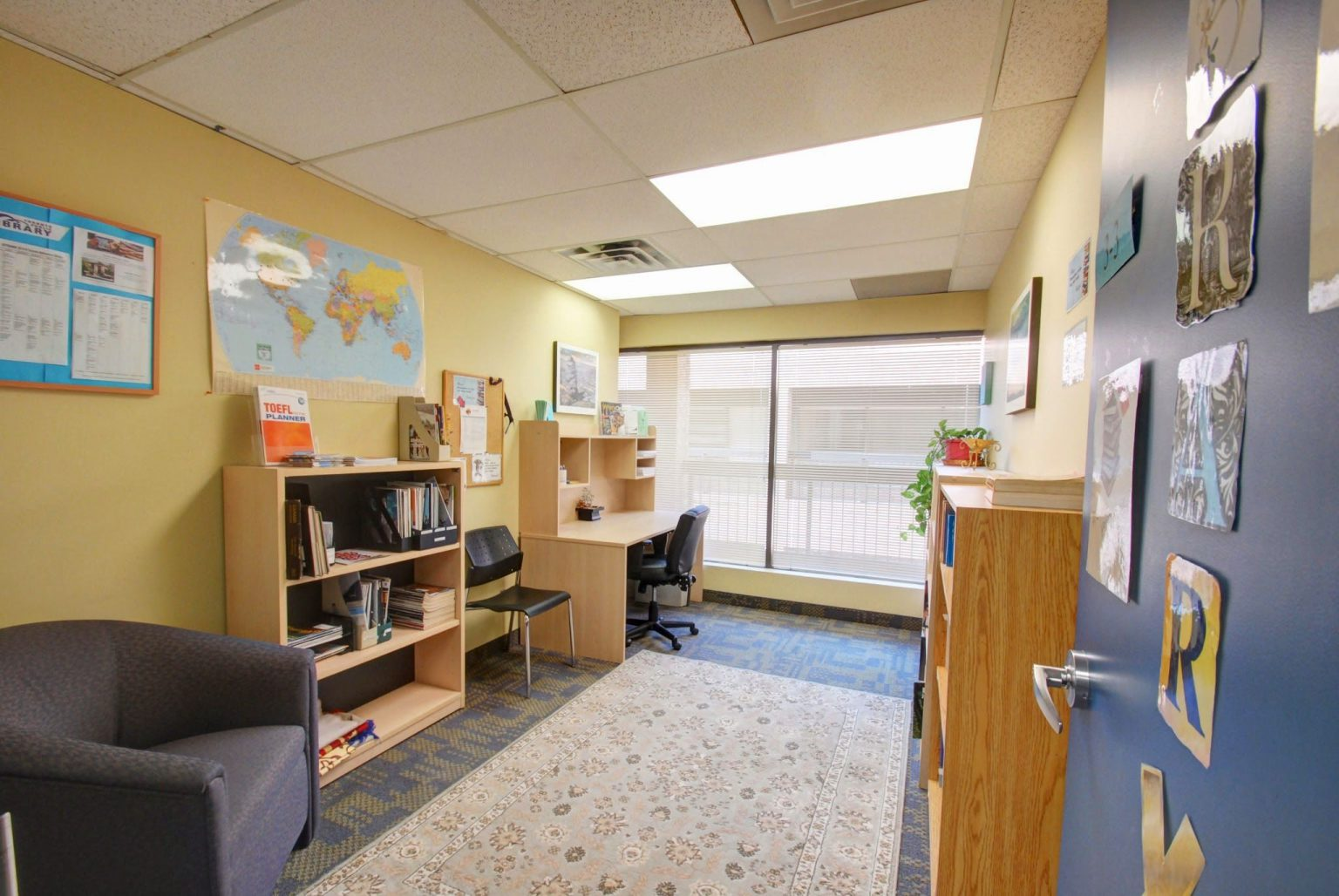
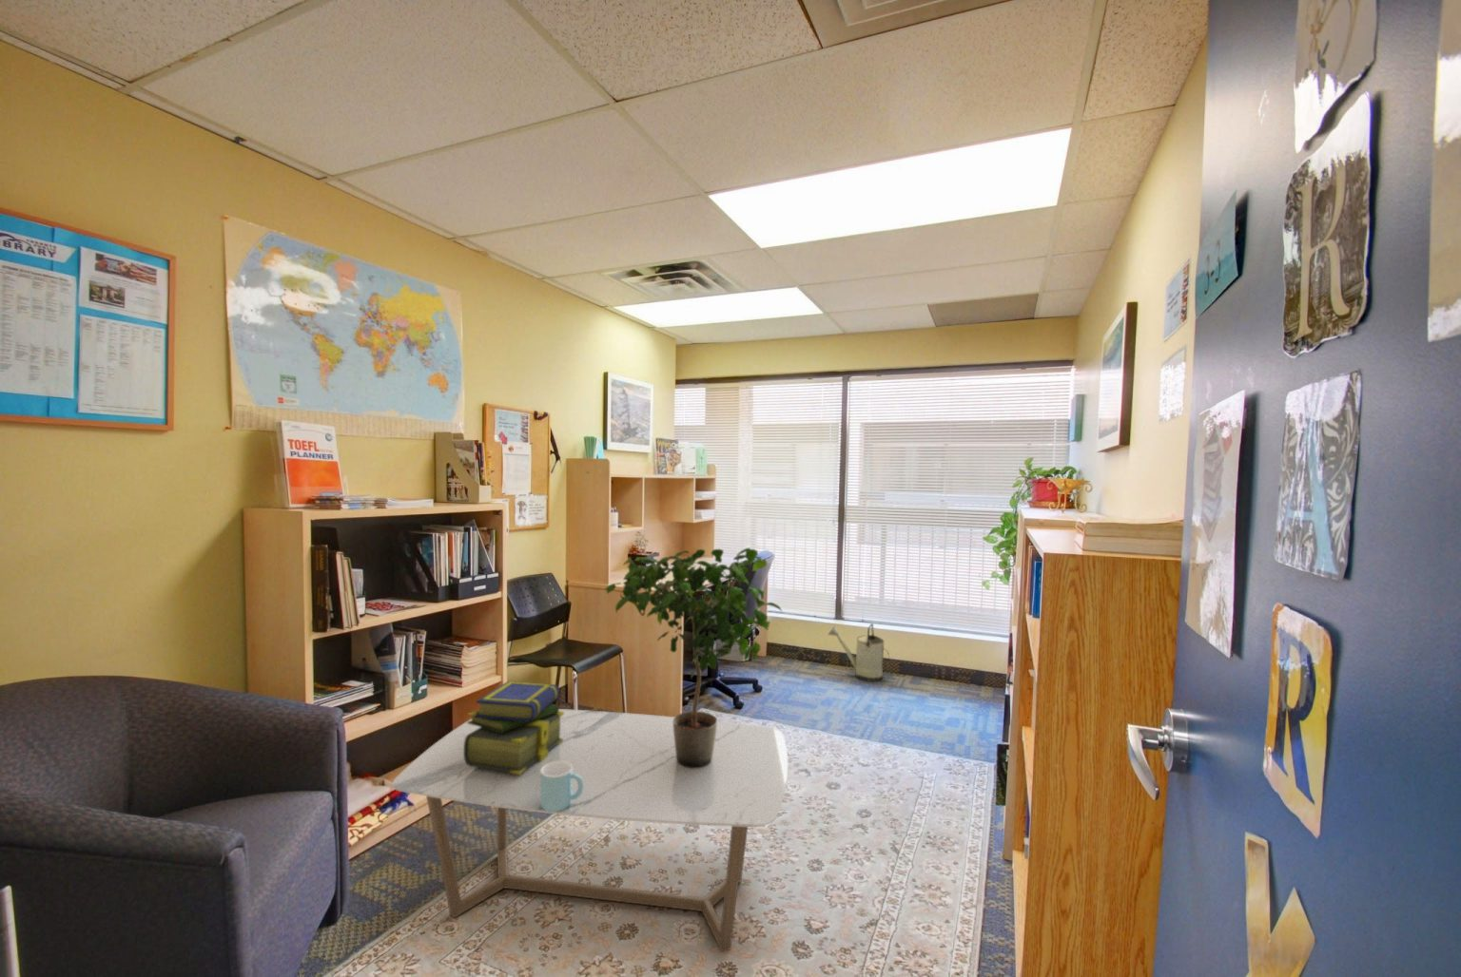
+ potted plant (690, 650)
+ watering can (857, 649)
+ stack of books (515, 720)
+ mug (562, 786)
+ coffee table (606, 818)
